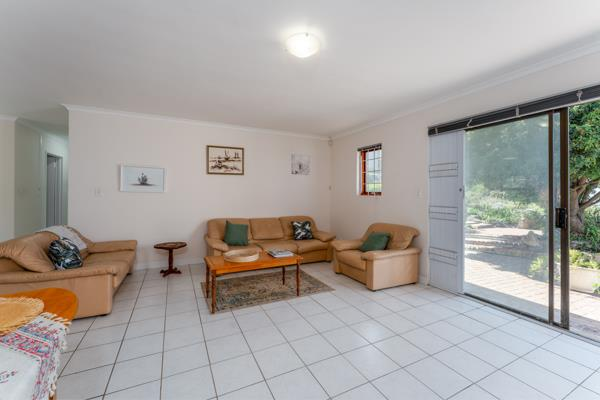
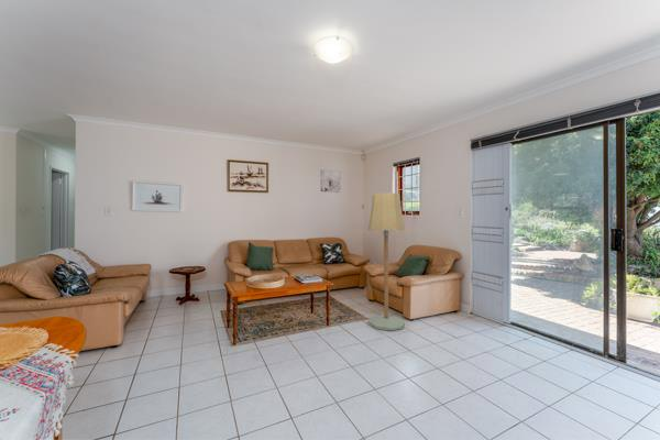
+ floor lamp (386, 258)
